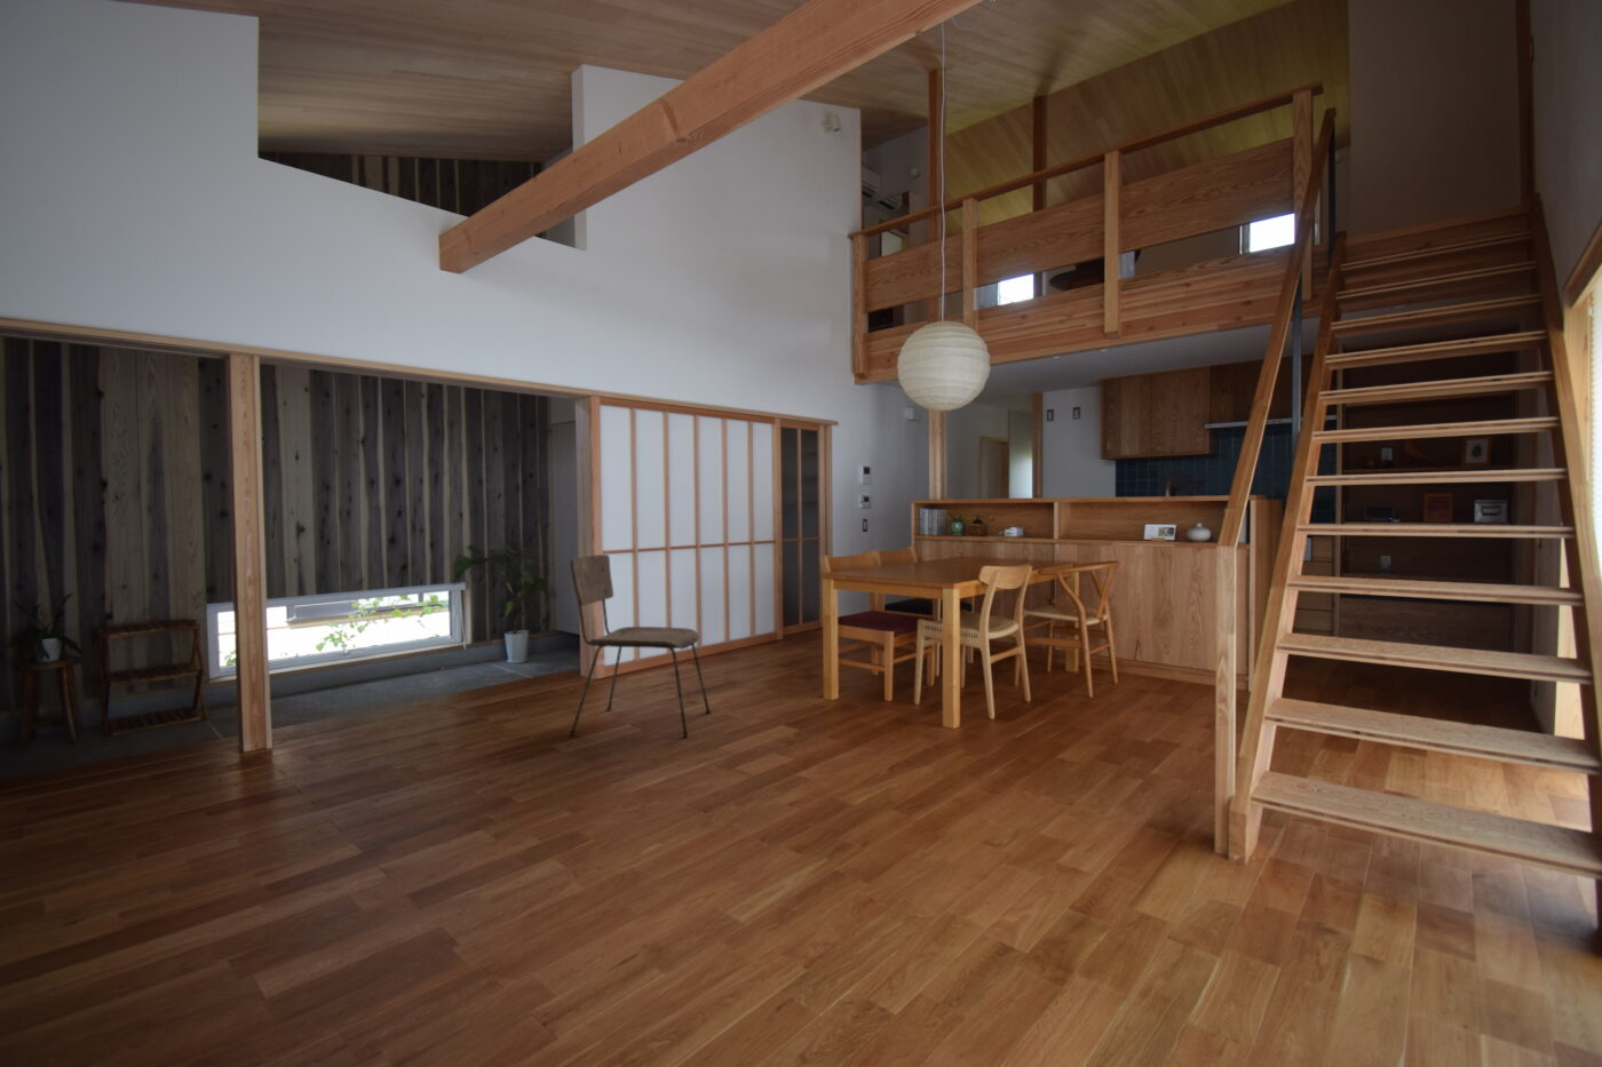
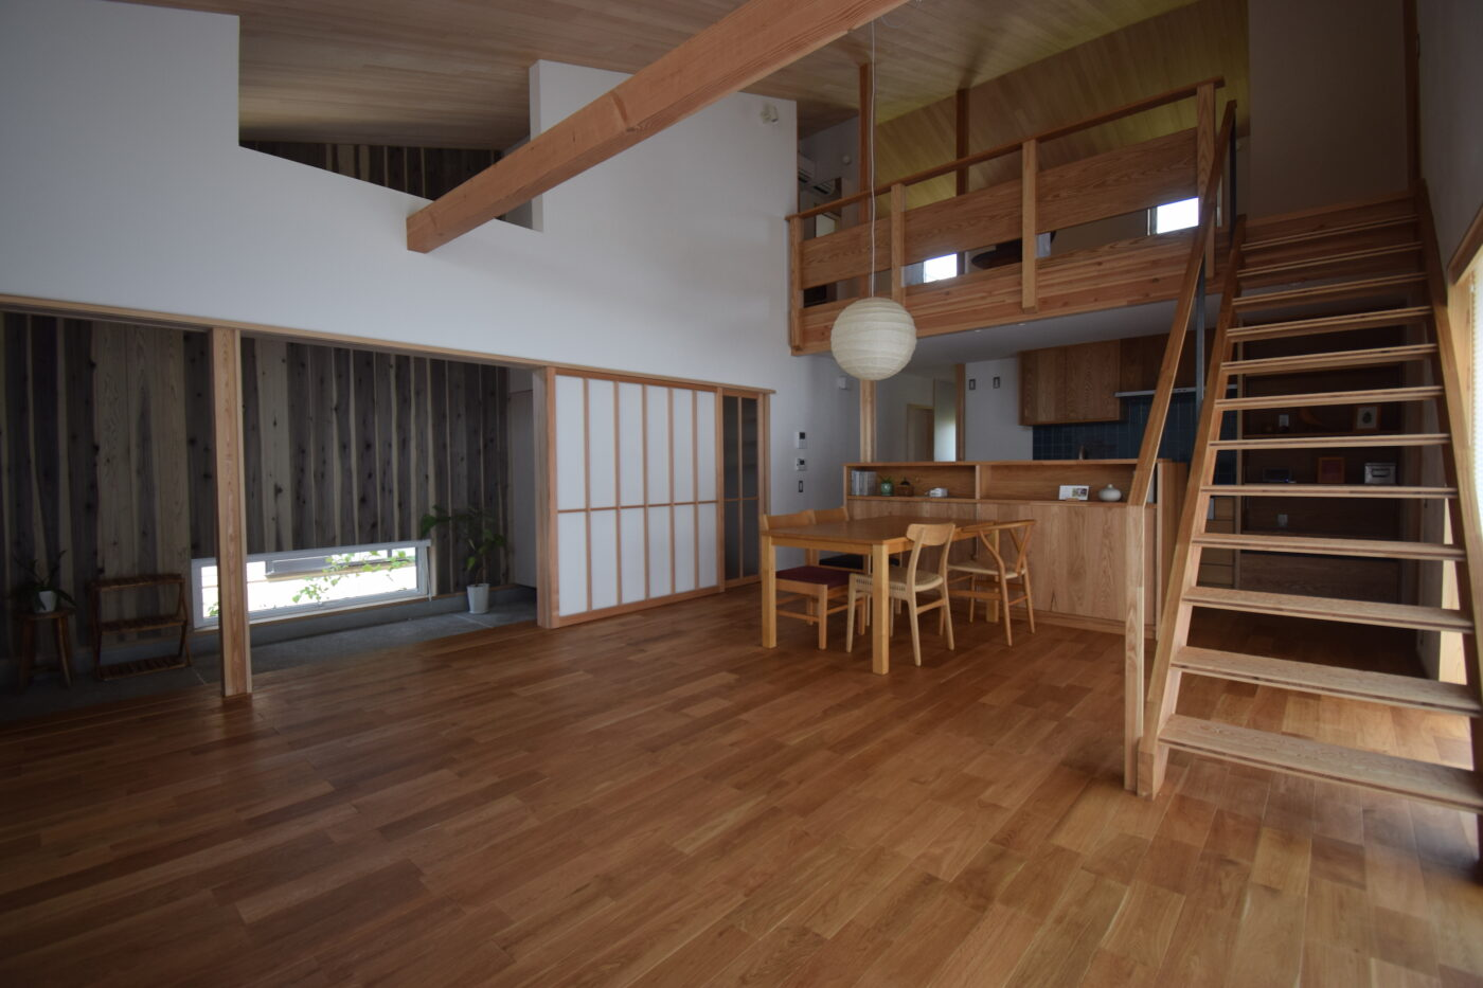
- dining chair (641, 639)
